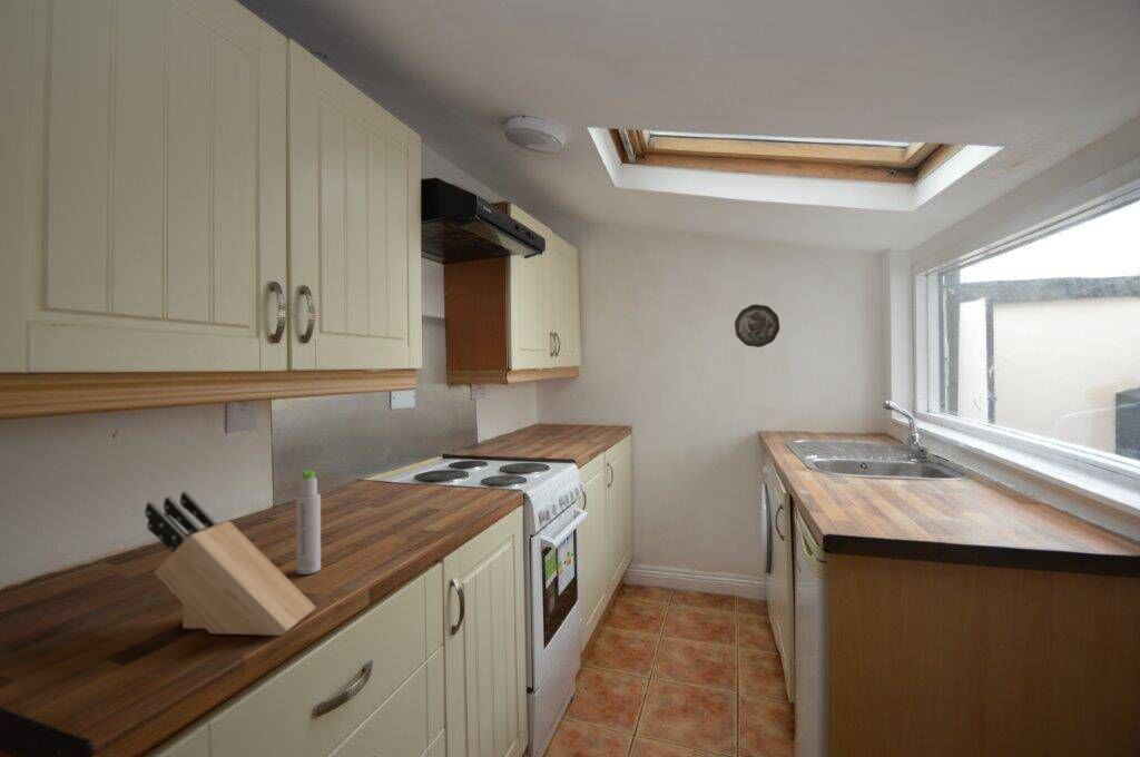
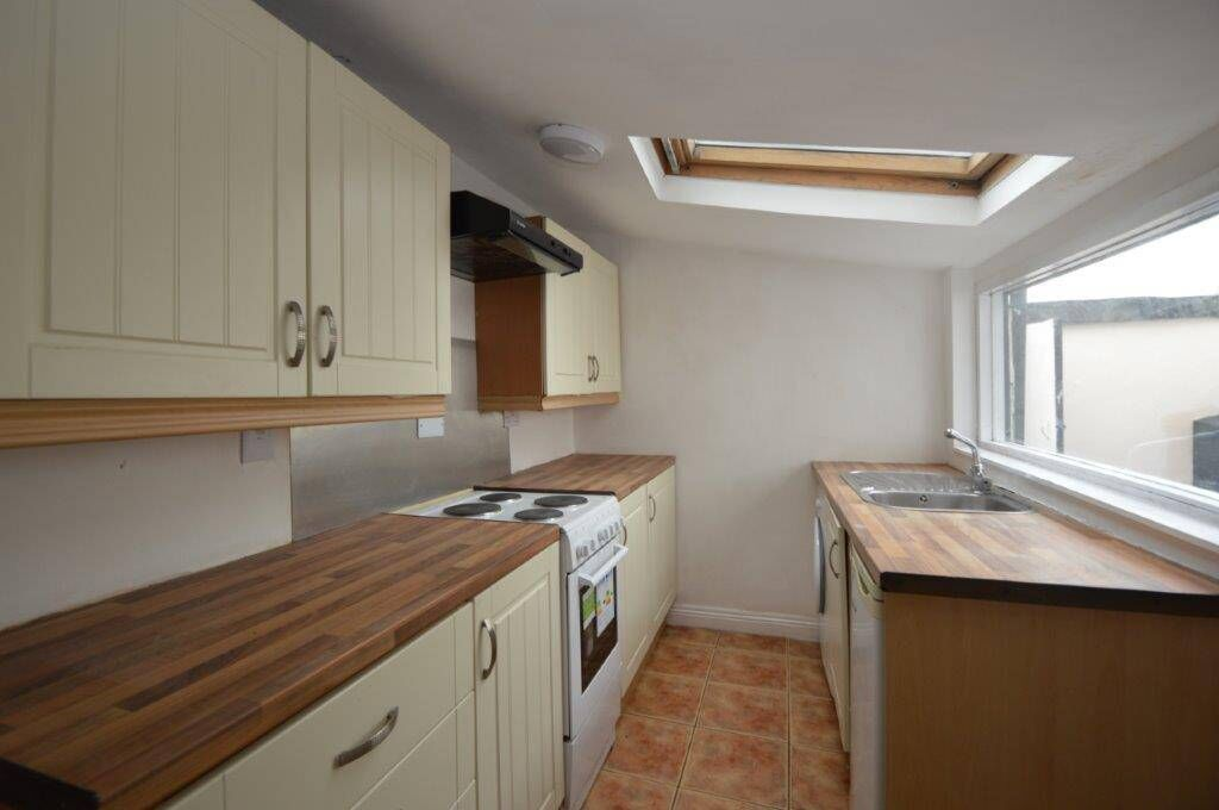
- bottle (308, 520)
- decorative plate (756, 325)
- knife block (227, 559)
